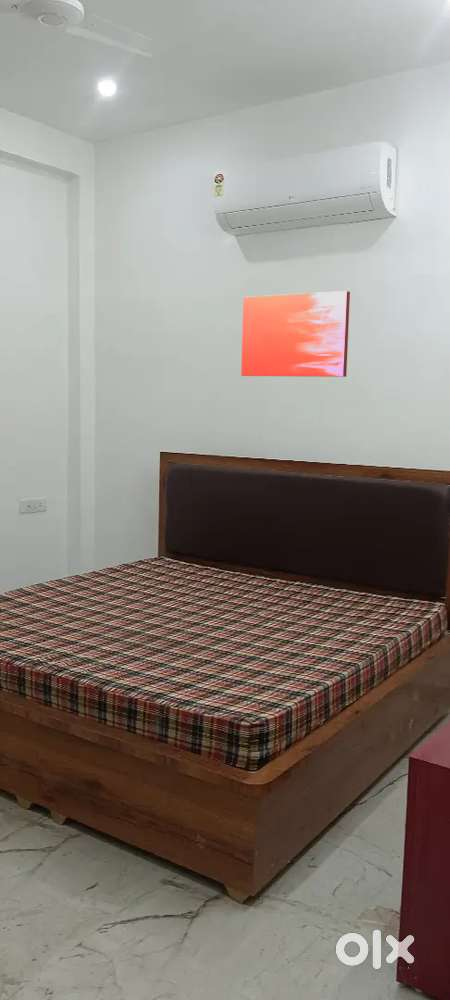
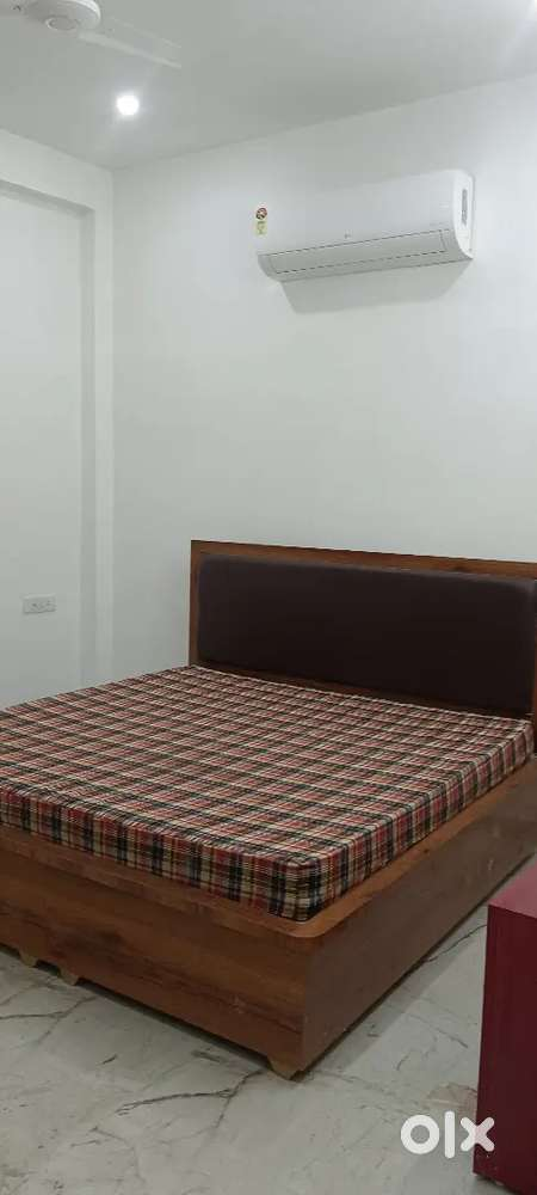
- wall art (293, 335)
